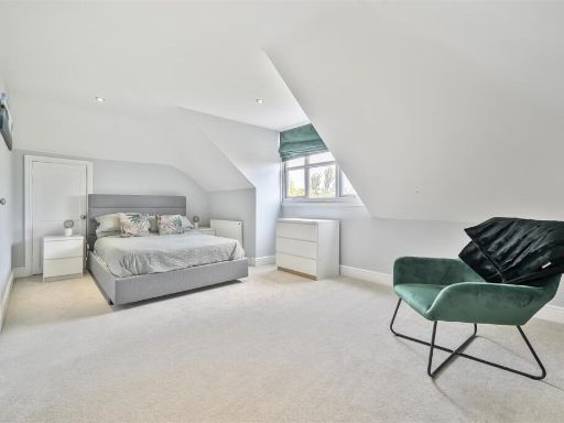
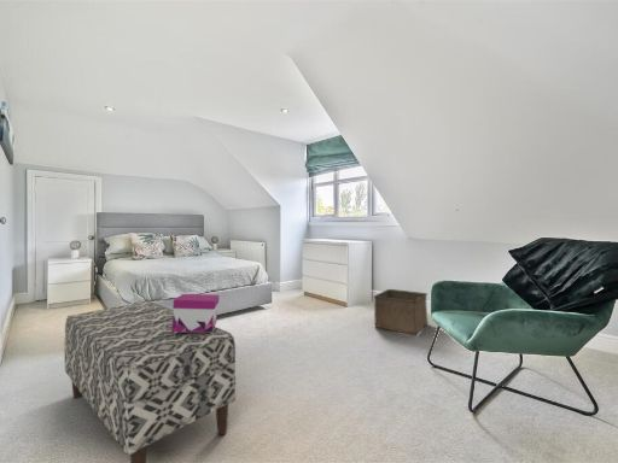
+ bench (142, 368)
+ decorative box (196, 313)
+ storage bin (401, 310)
